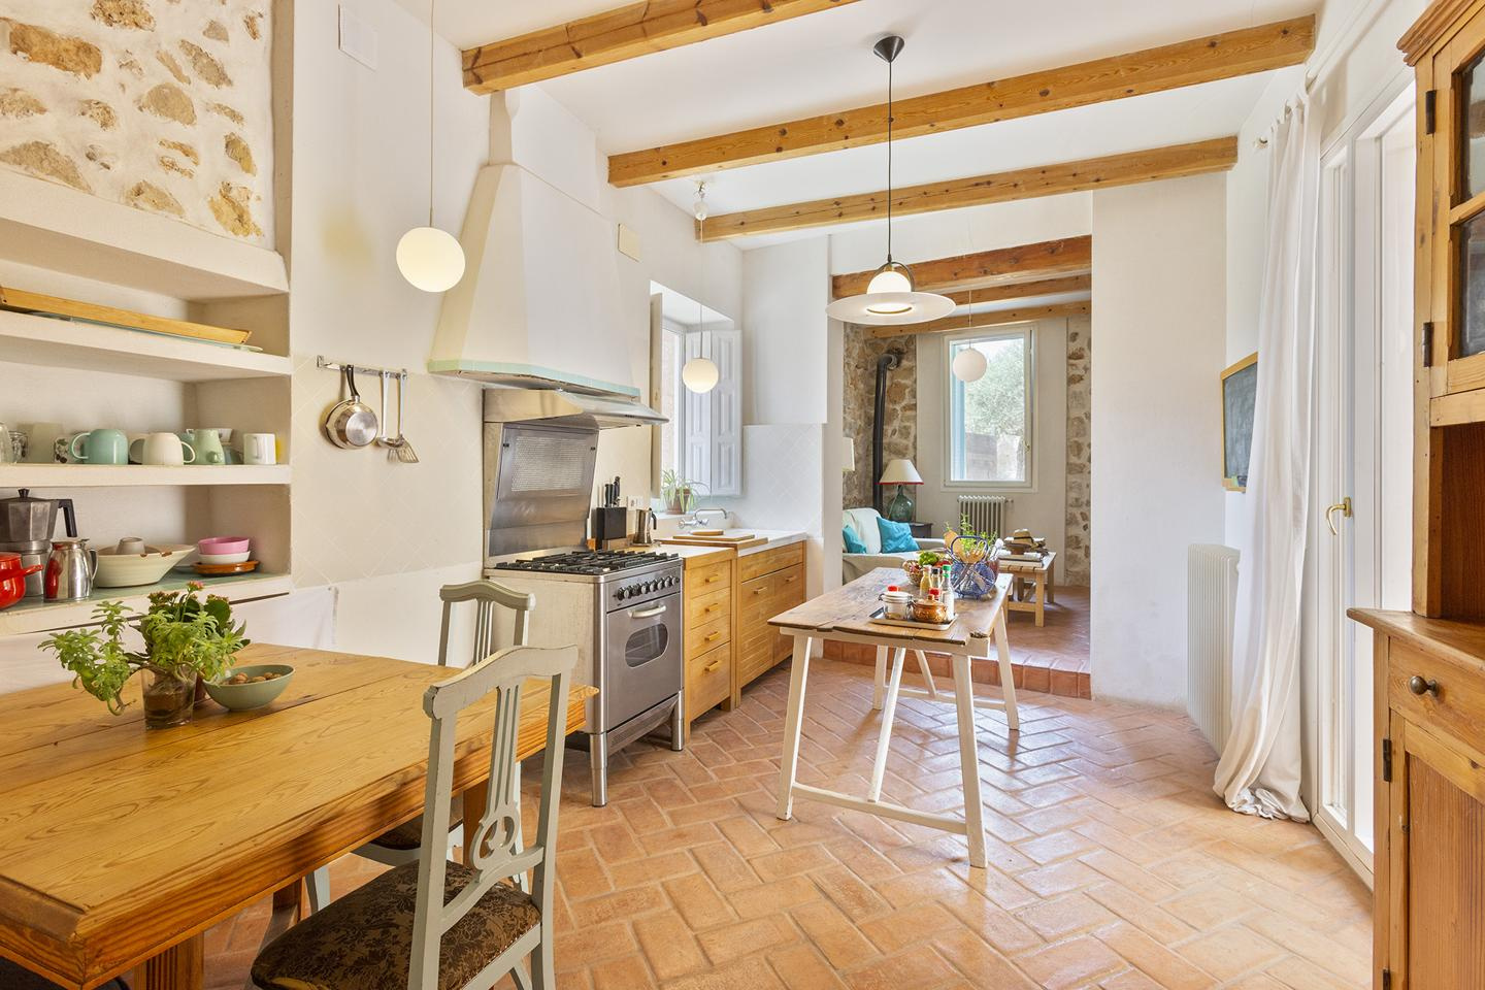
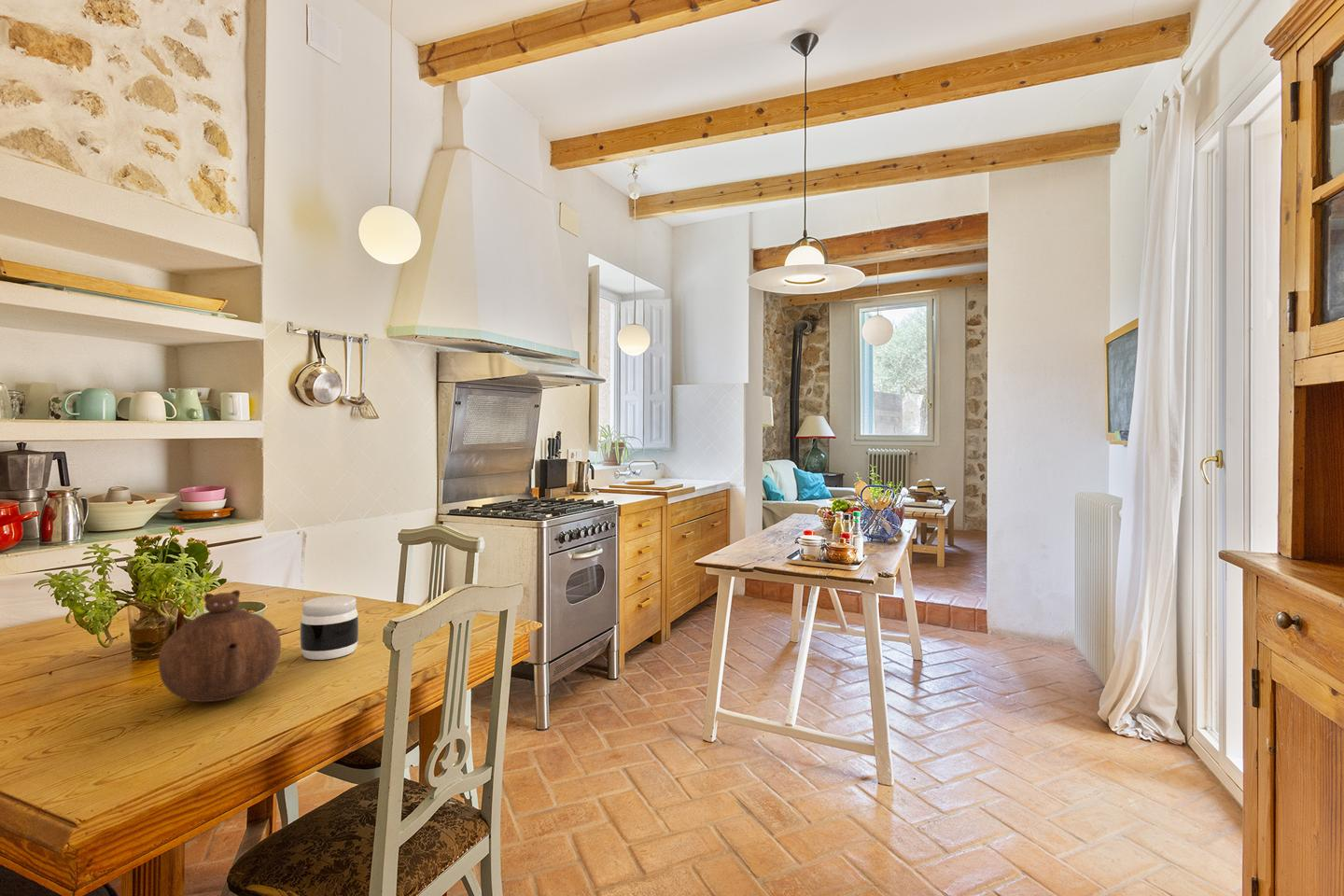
+ jar (329, 626)
+ teapot (223, 646)
